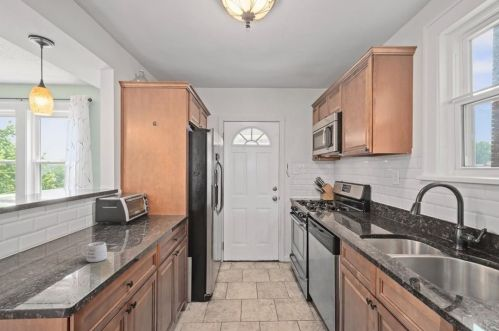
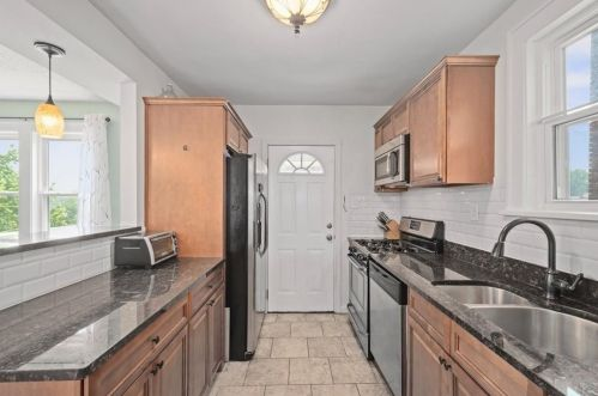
- mug (93, 251)
